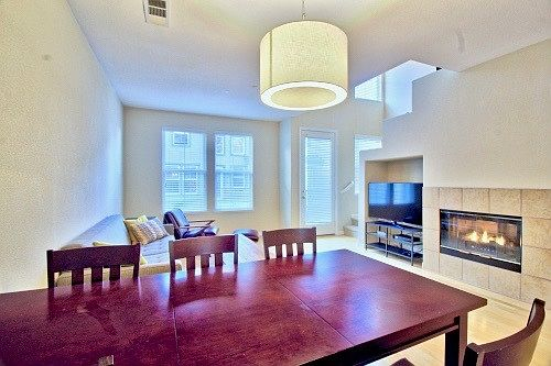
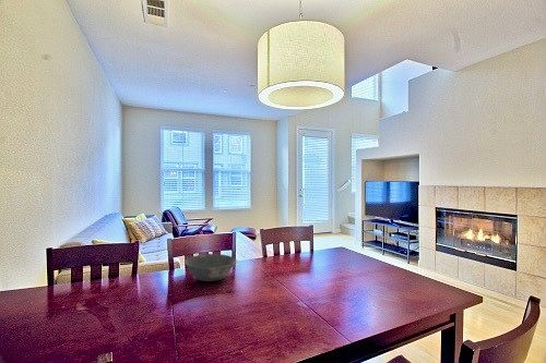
+ bowl (211, 268)
